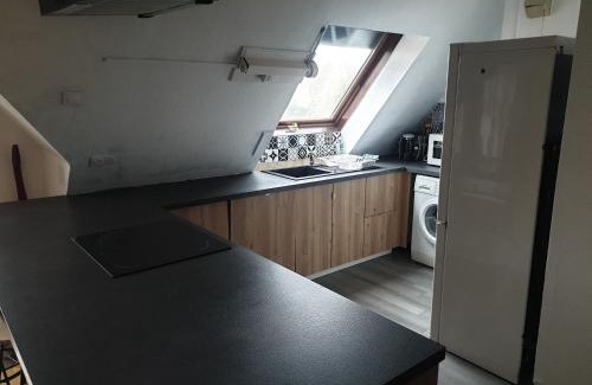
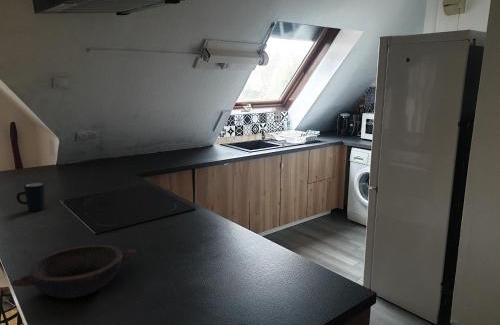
+ mug (31, 197)
+ bowl (79, 273)
